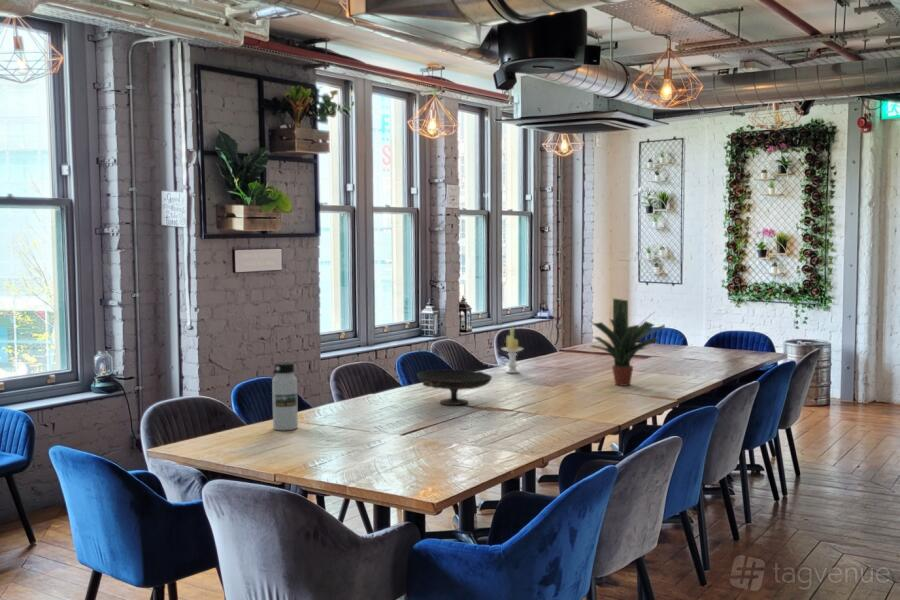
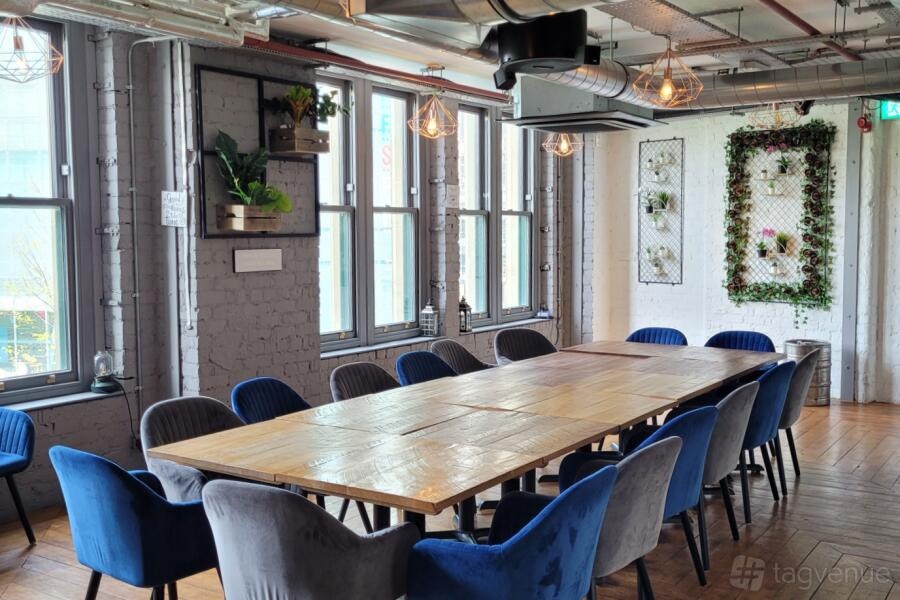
- candle (512, 350)
- potted plant (624, 342)
- decorative bowl (454, 388)
- water bottle (284, 395)
